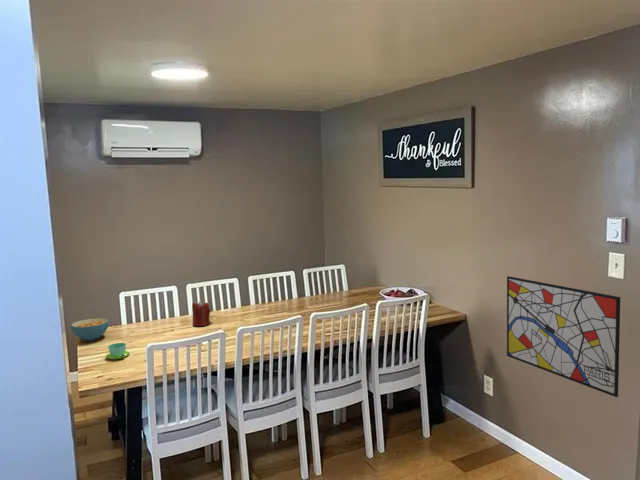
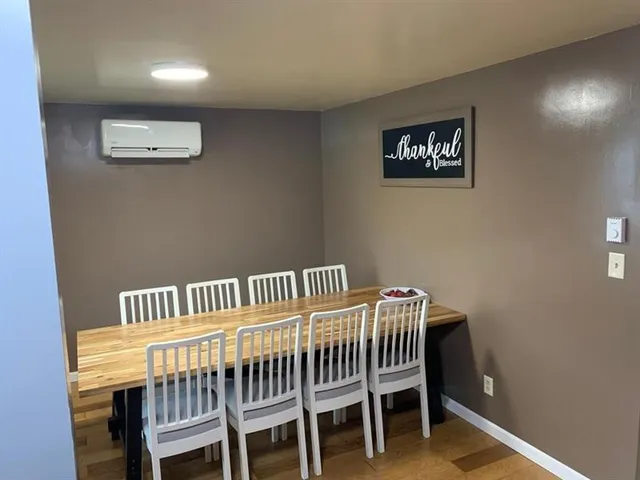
- wall art (556, 330)
- candle (200, 312)
- cup (118, 350)
- cereal bowl (90, 330)
